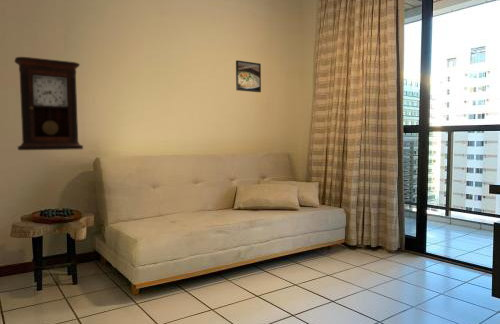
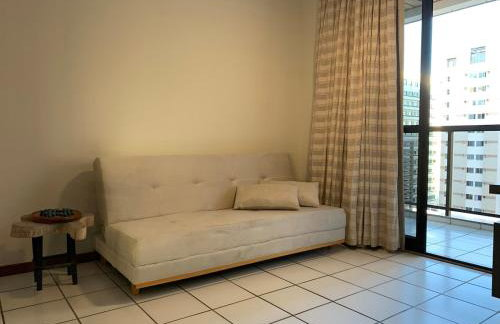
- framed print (248, 76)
- pendulum clock (50, 105)
